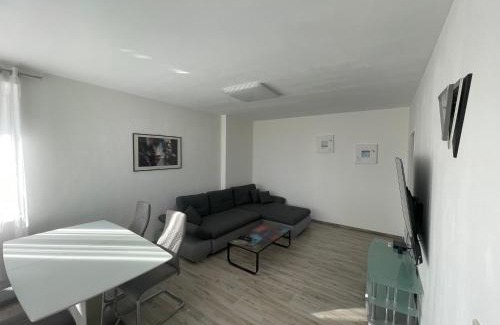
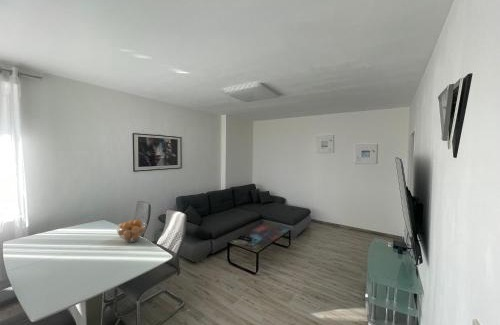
+ fruit basket (132, 230)
